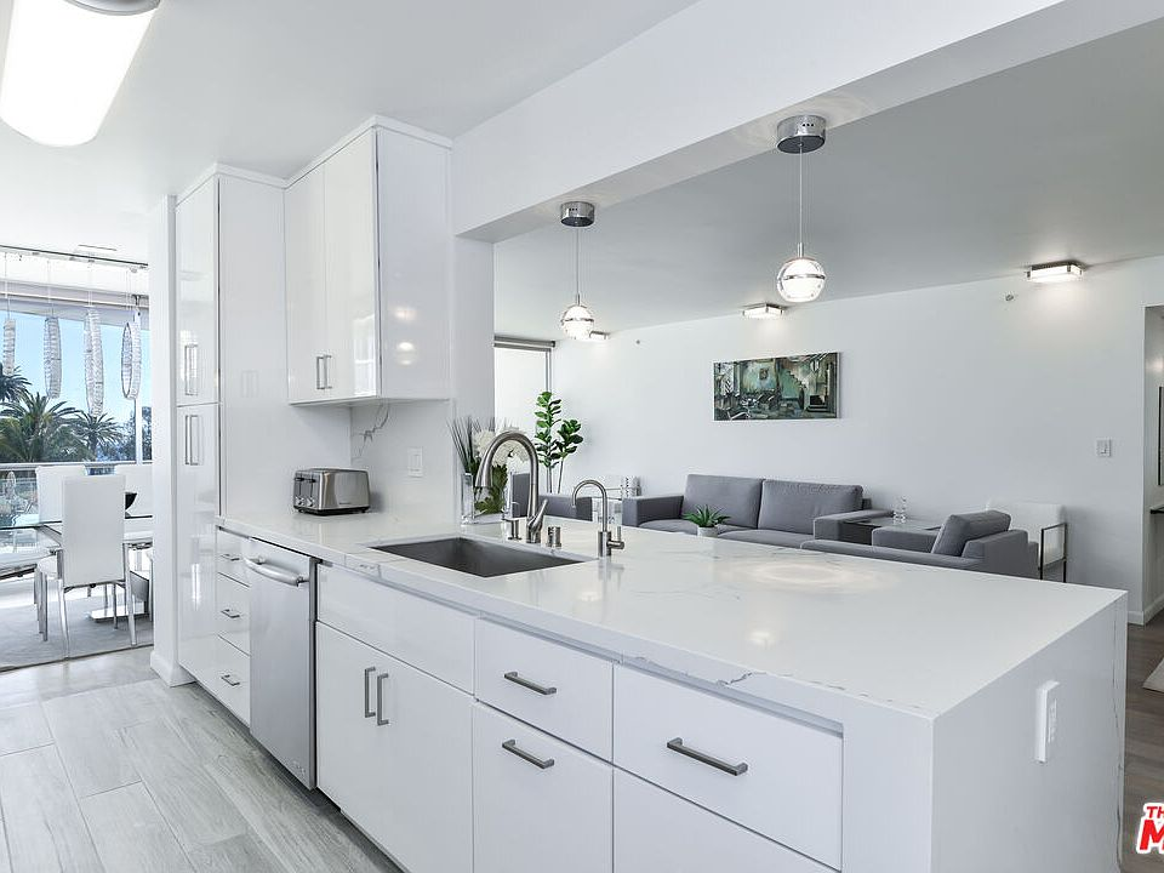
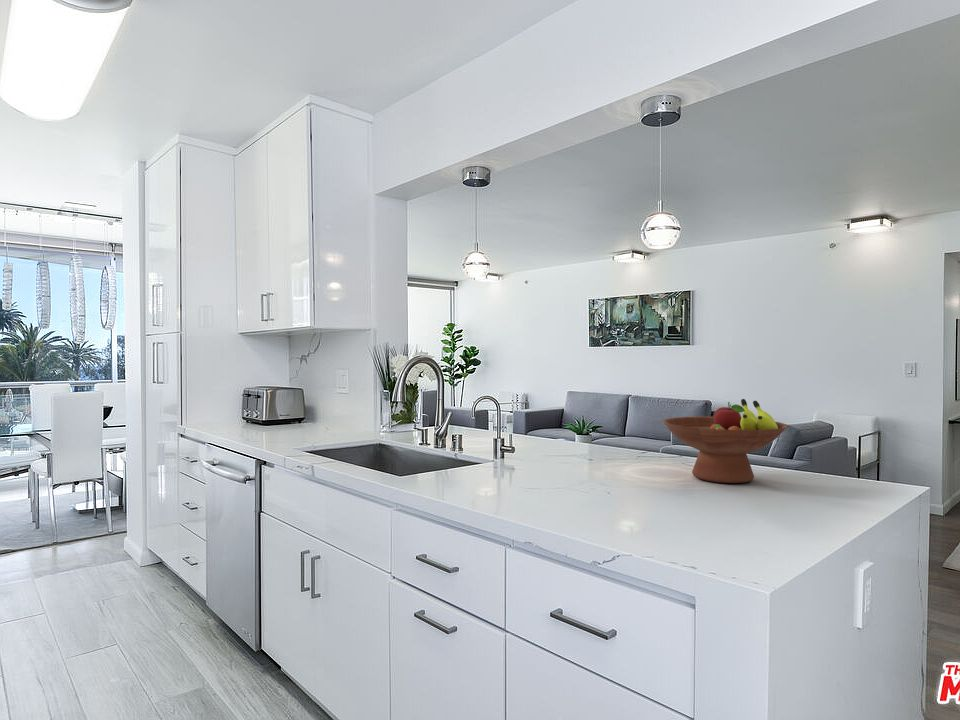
+ fruit bowl (722, 439)
